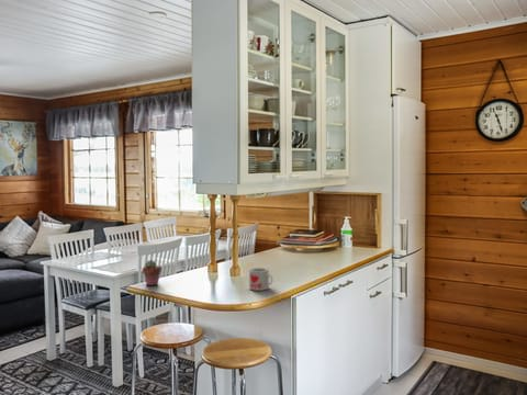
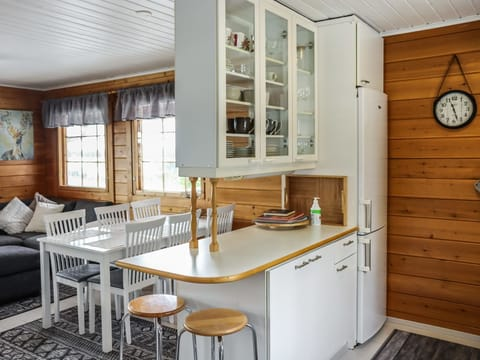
- mug (261, 279)
- potted succulent (152, 272)
